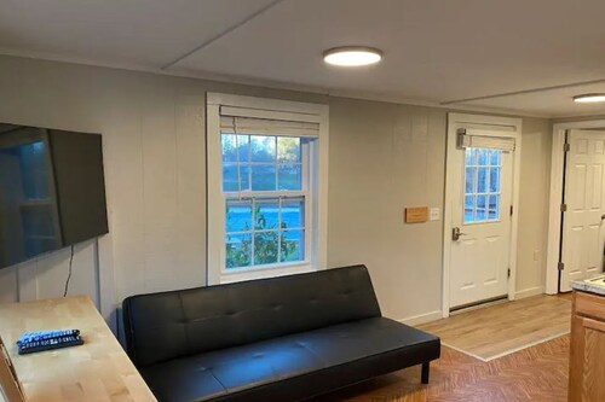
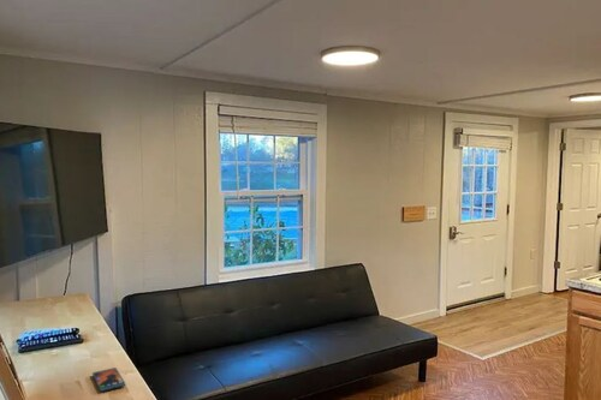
+ smartphone (108, 378)
